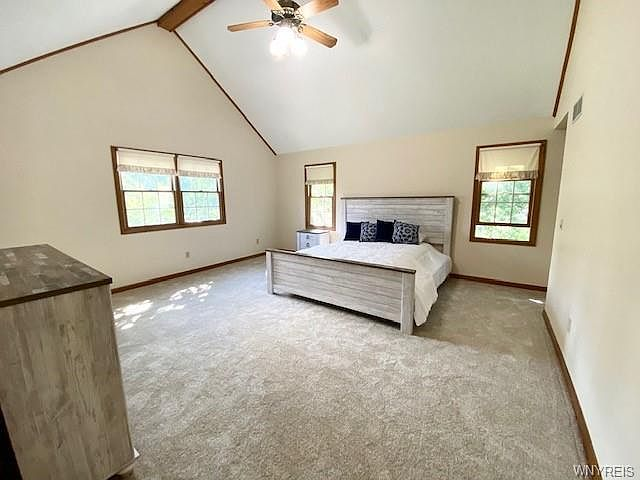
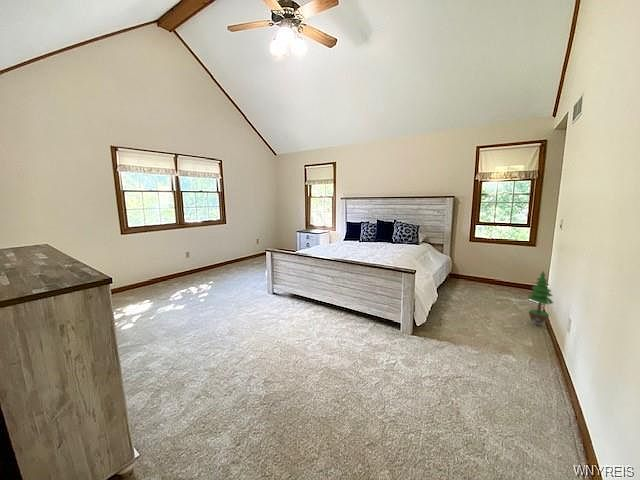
+ potted tree (540, 298)
